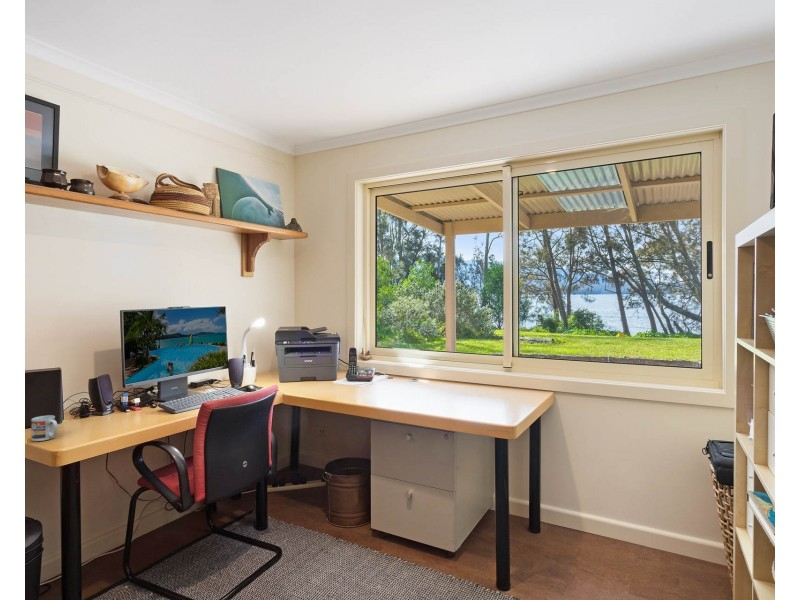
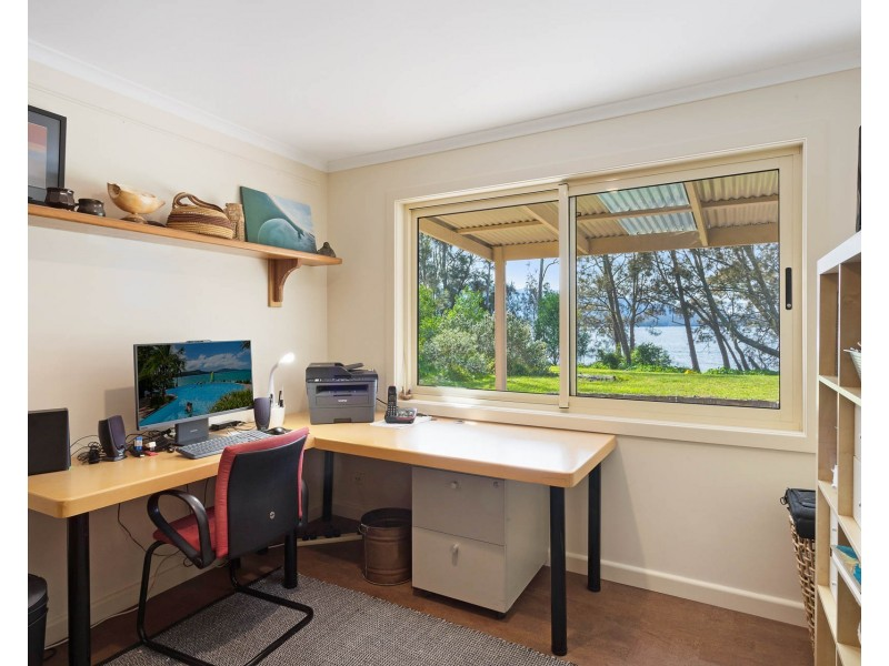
- cup (46, 428)
